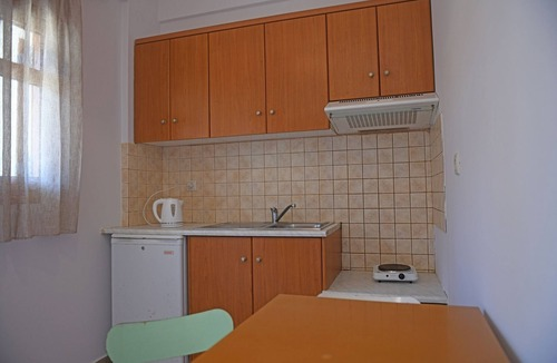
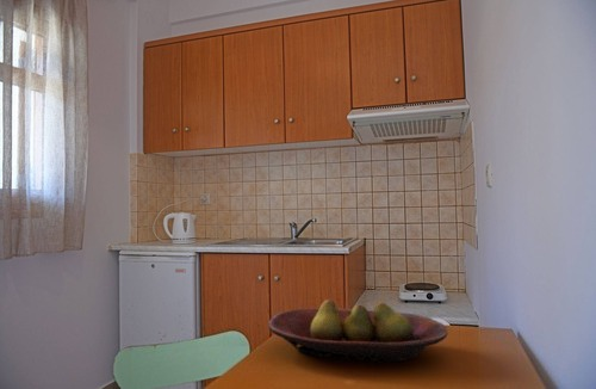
+ fruit bowl (354, 325)
